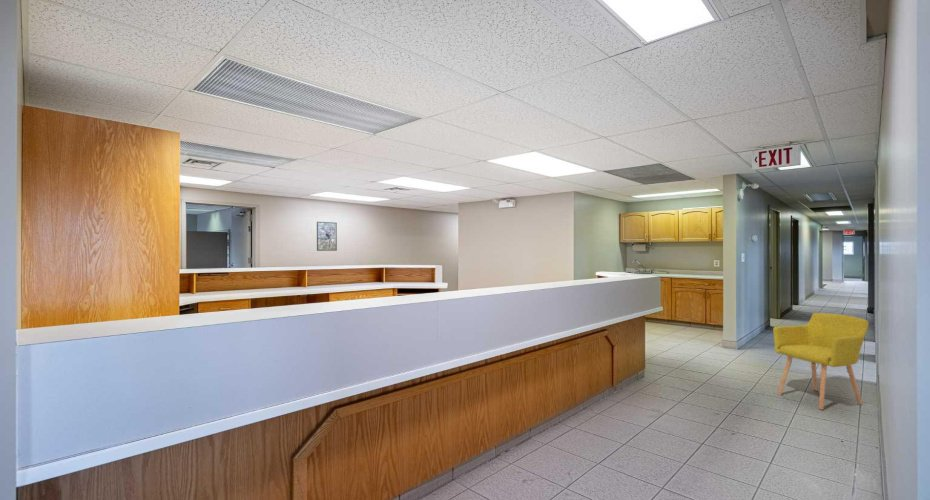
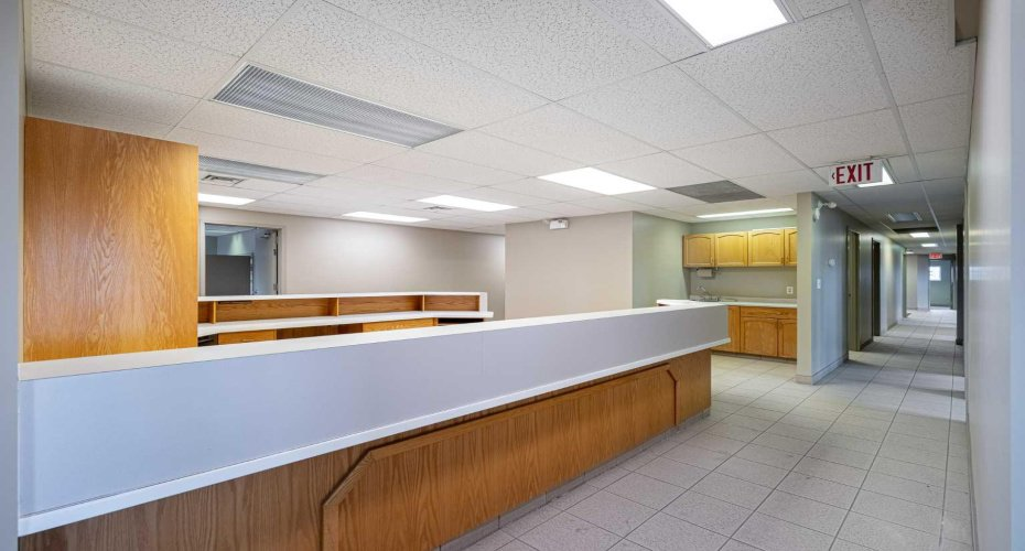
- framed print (326, 236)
- chair (821, 357)
